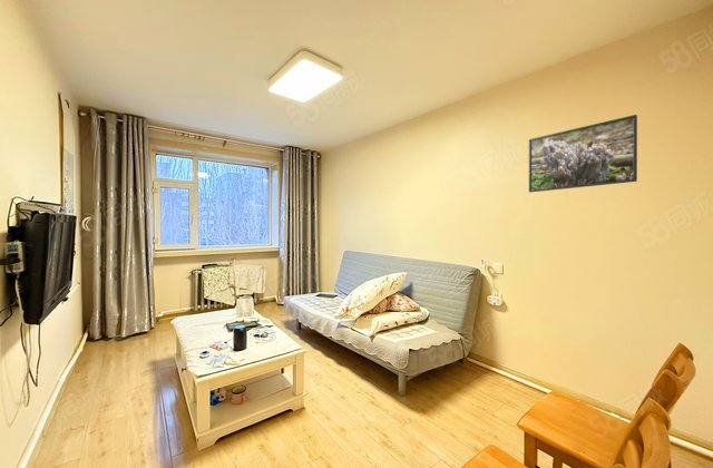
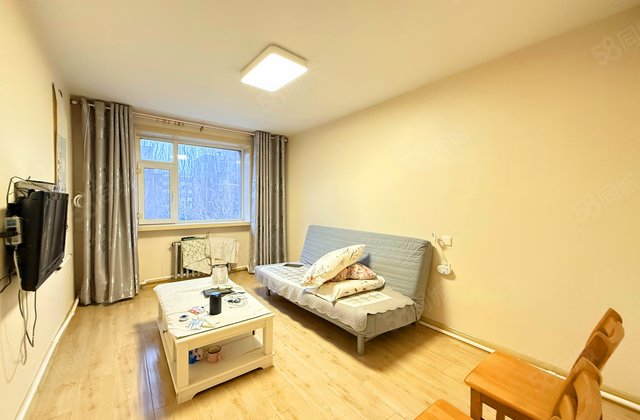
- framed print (576, 157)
